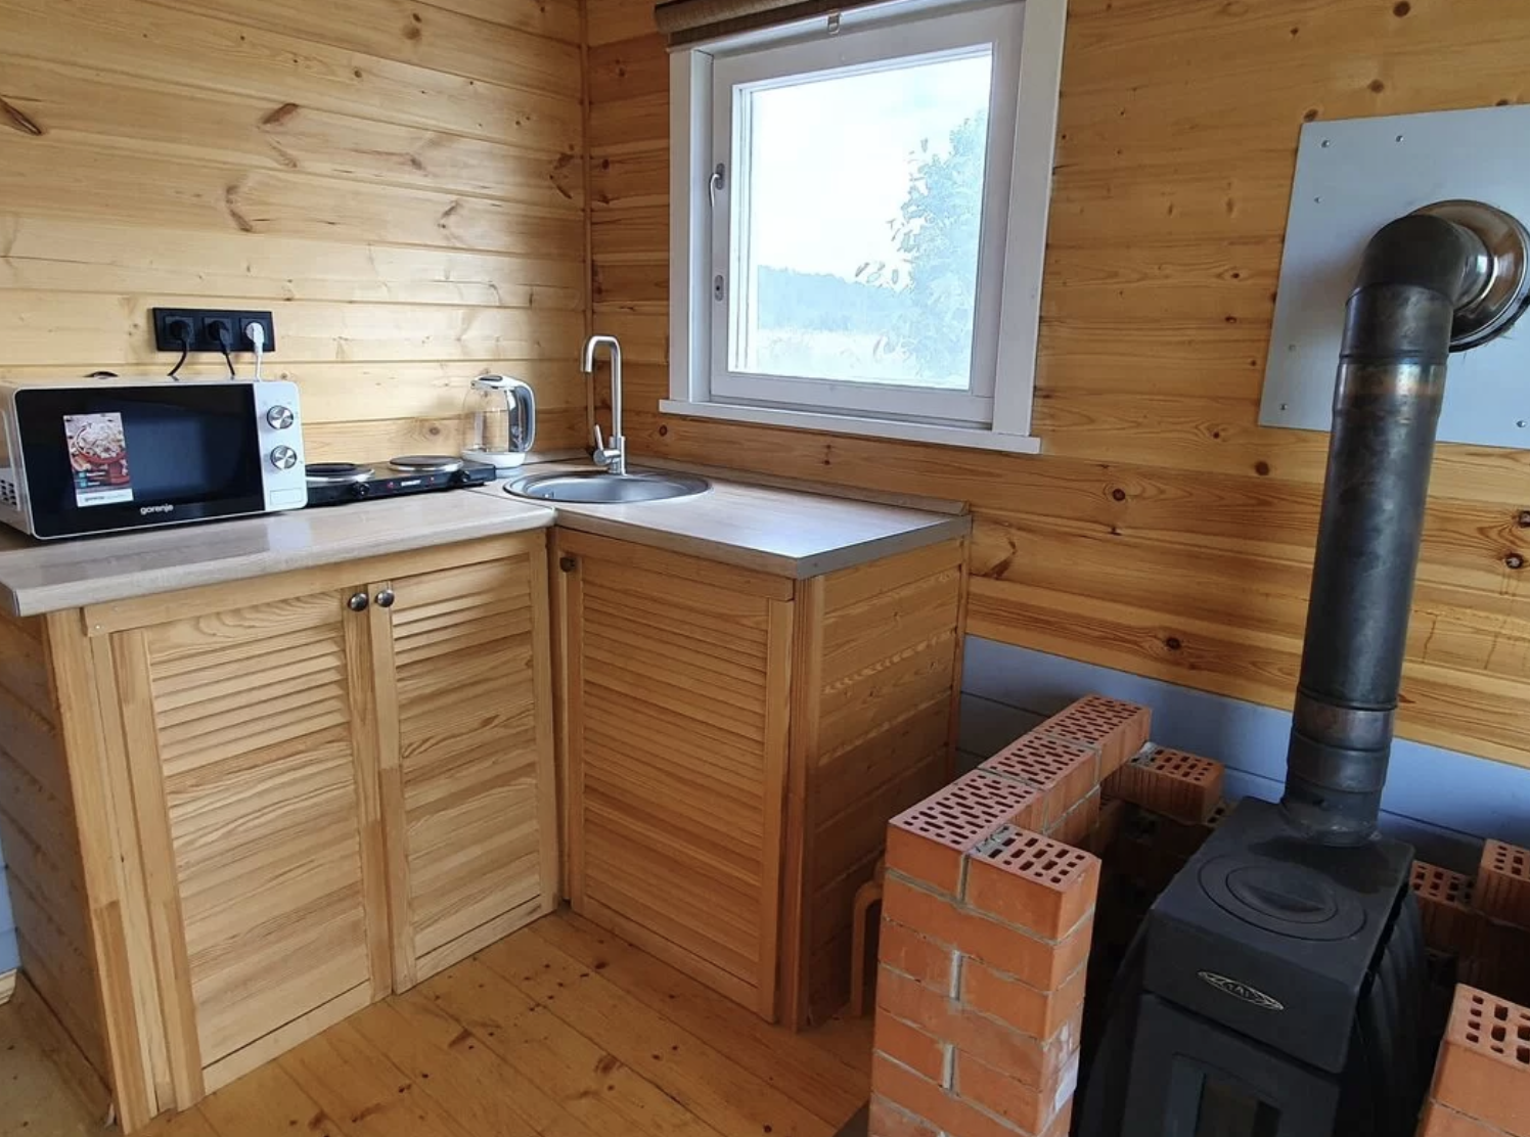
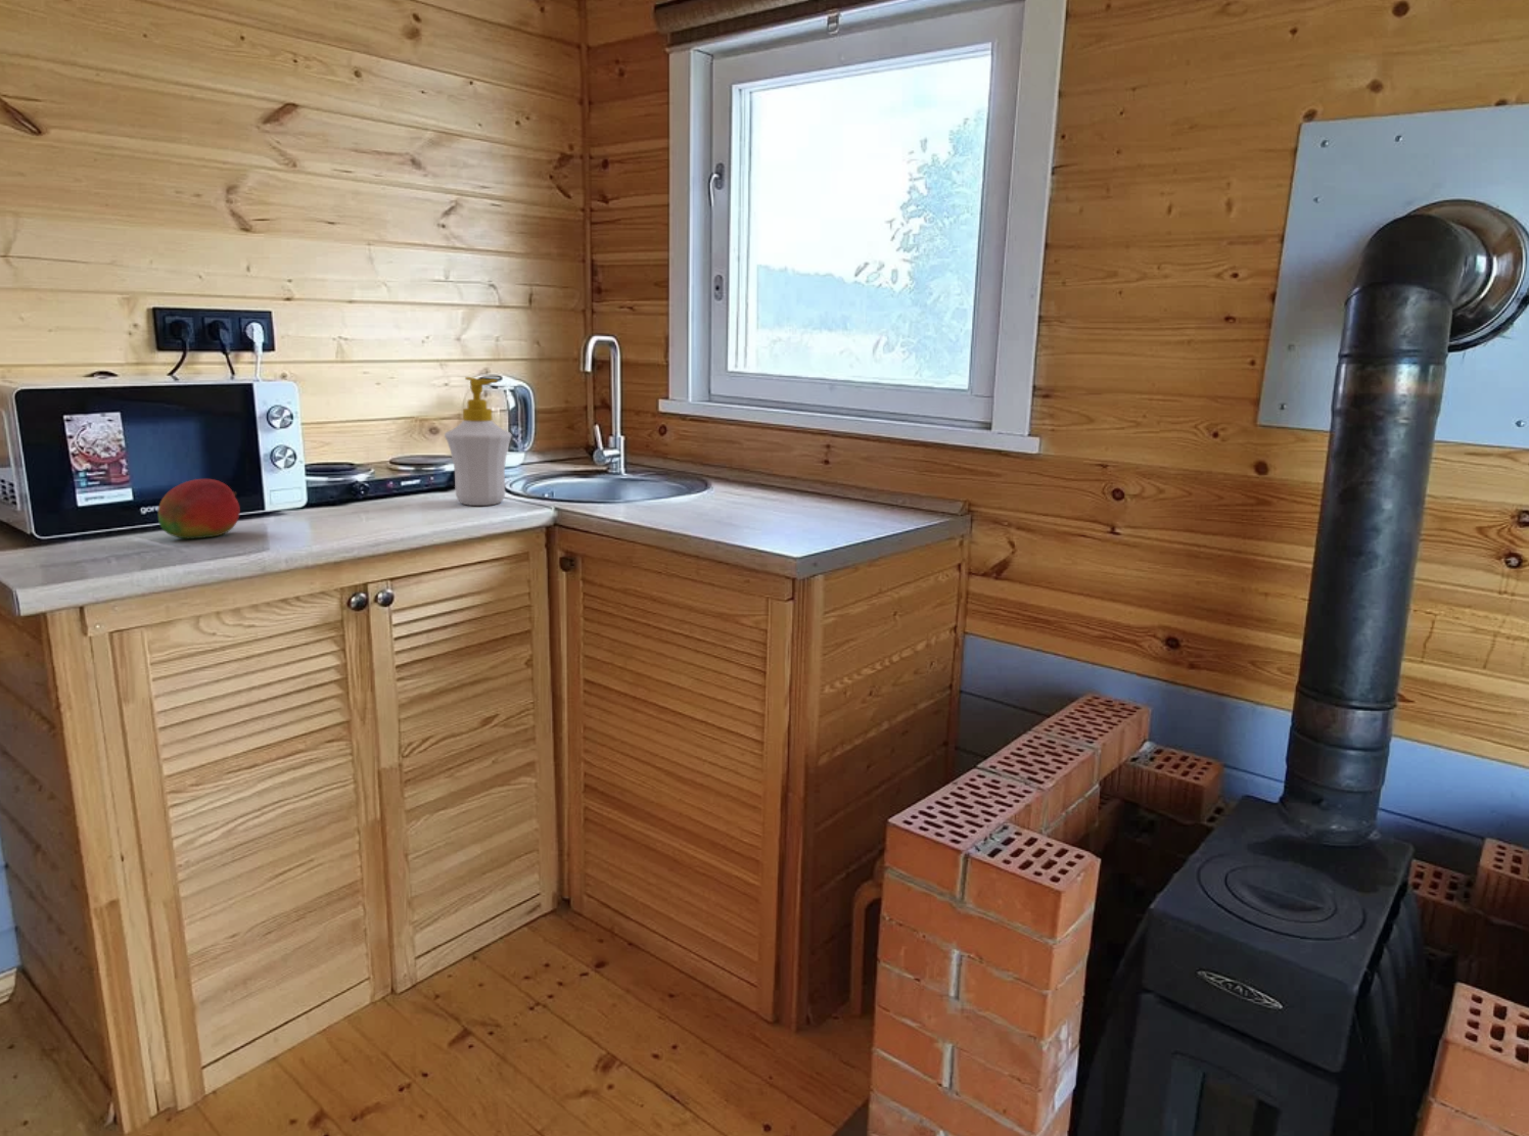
+ fruit (198, 507)
+ soap bottle (479, 440)
